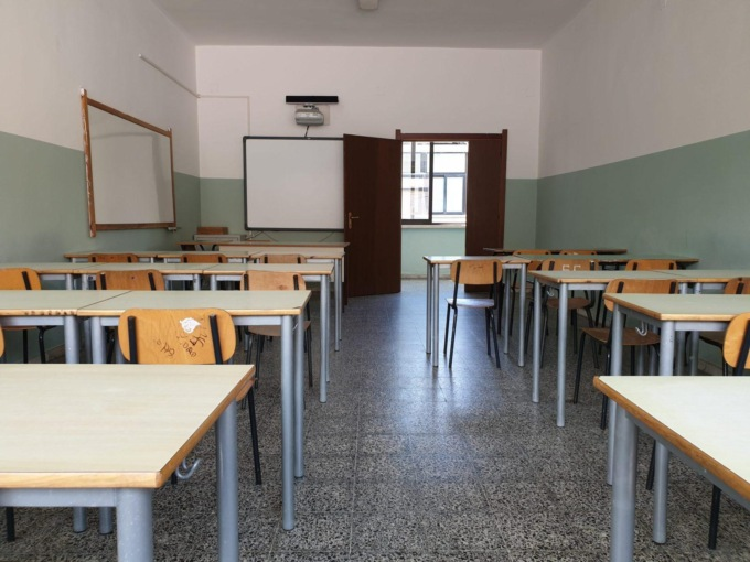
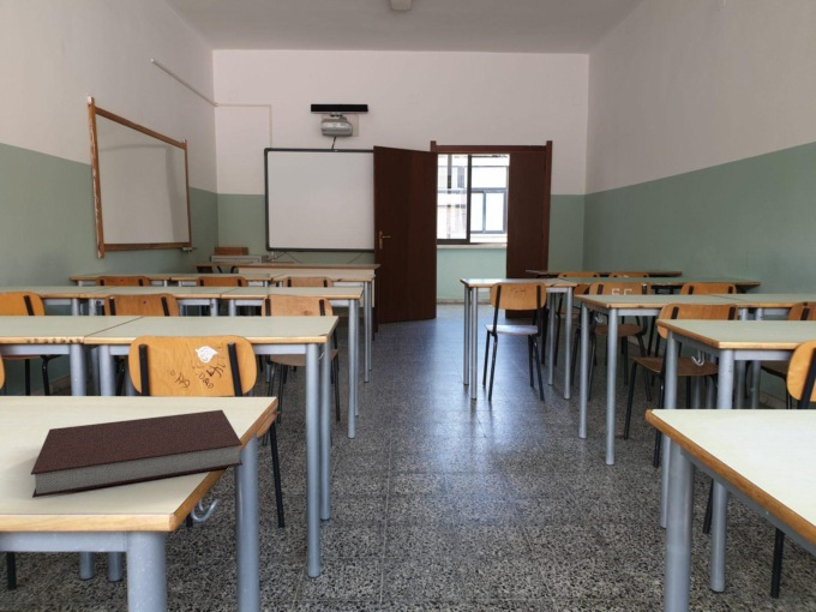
+ notebook (143, 445)
